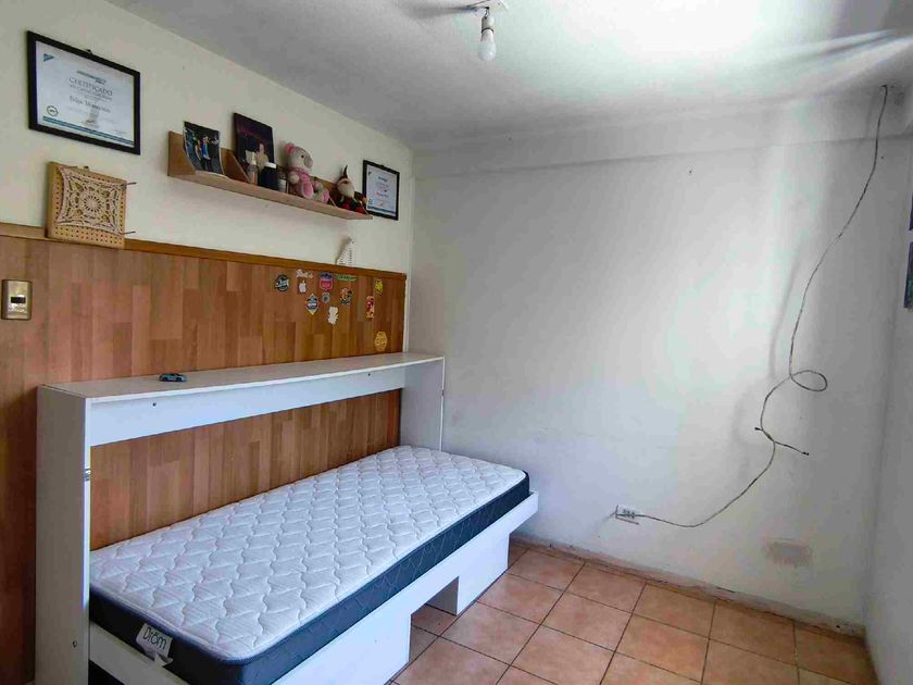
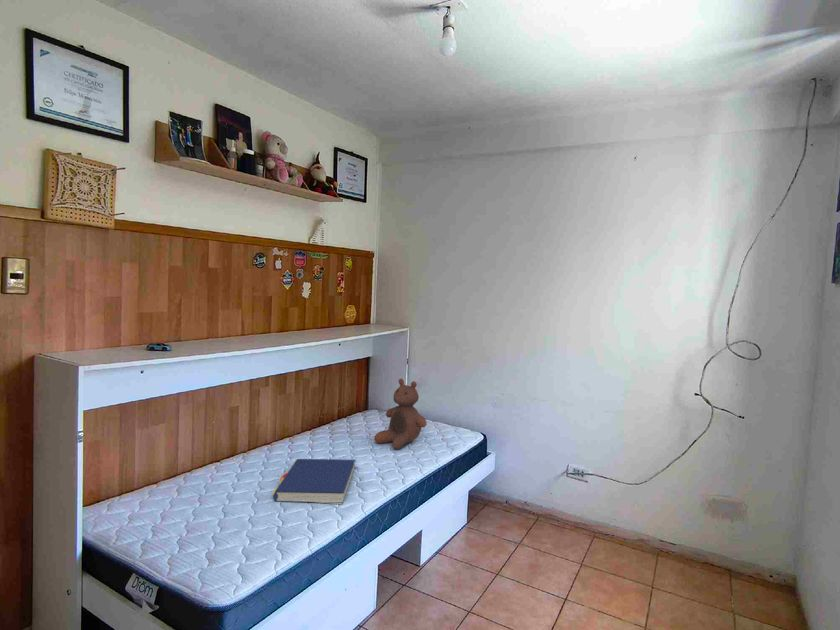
+ book (315, 478)
+ stuffed bear (399, 412)
